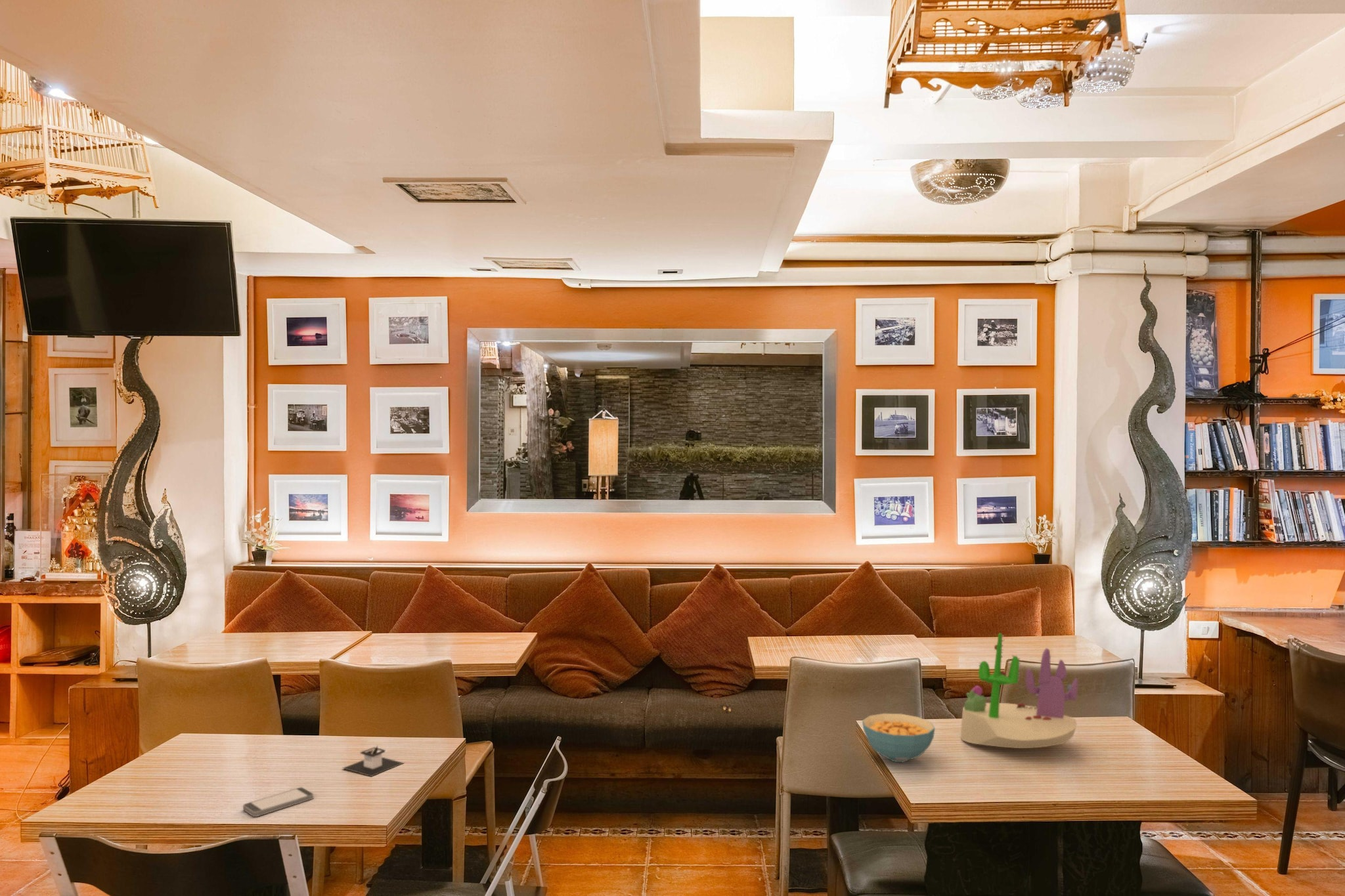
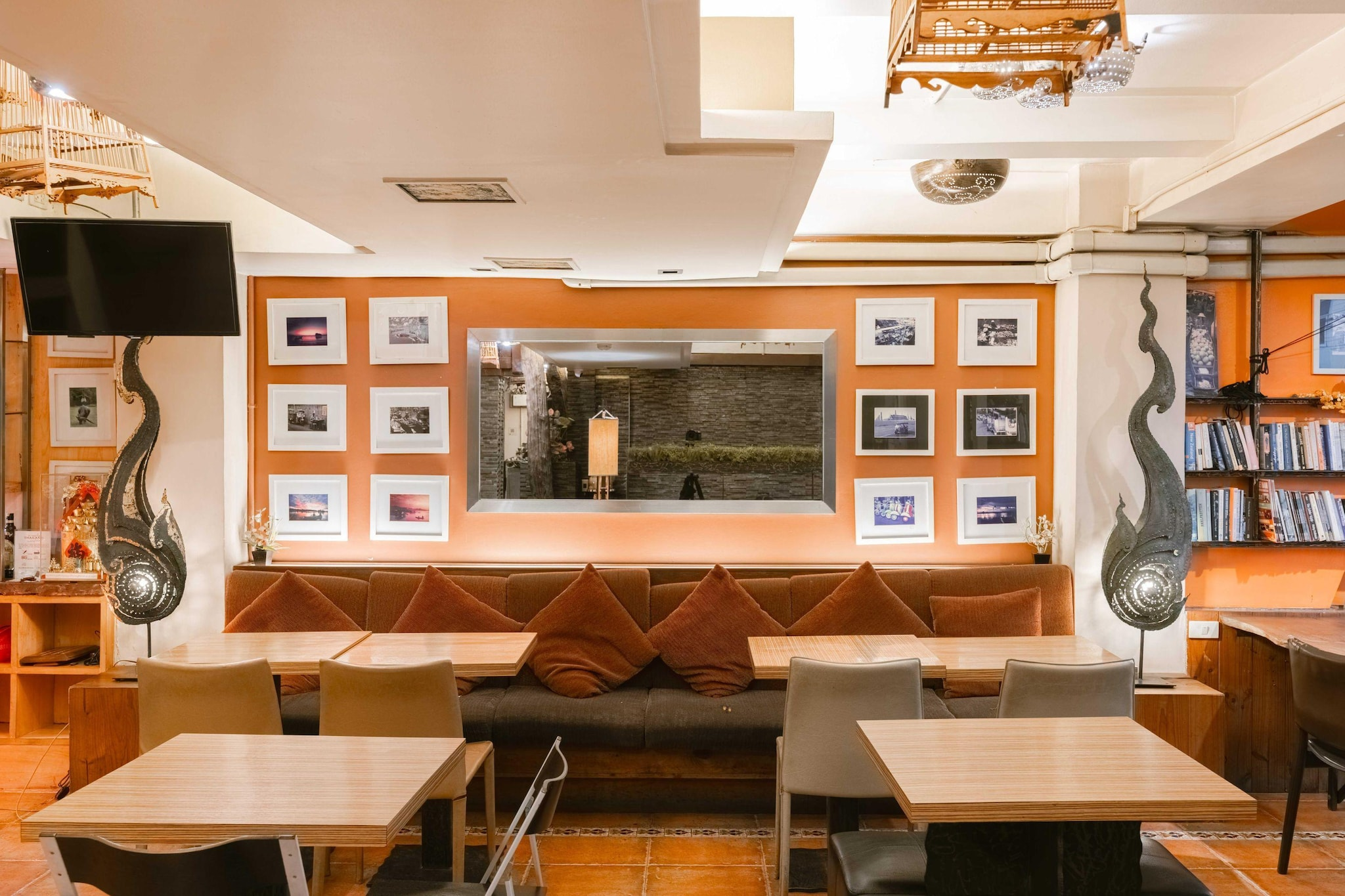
- architectural model (373, 756)
- succulent planter (1014, 683)
- smartphone (278, 801)
- cereal bowl (898, 741)
